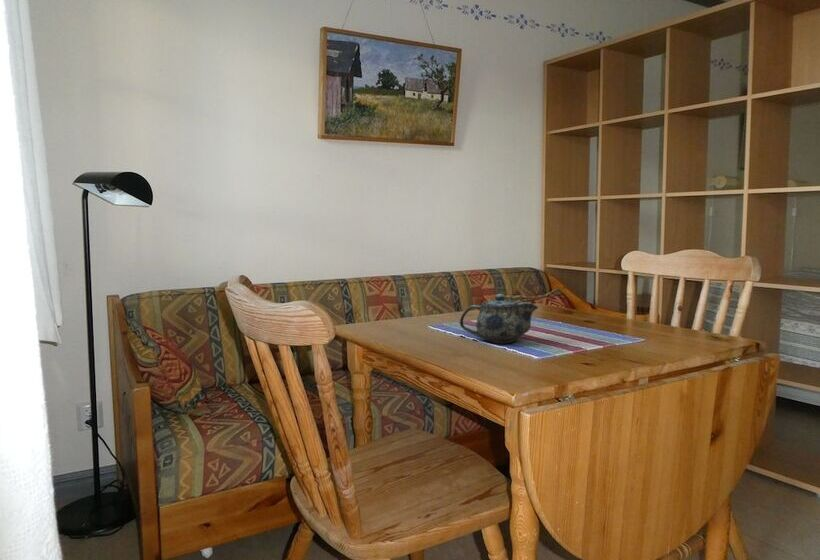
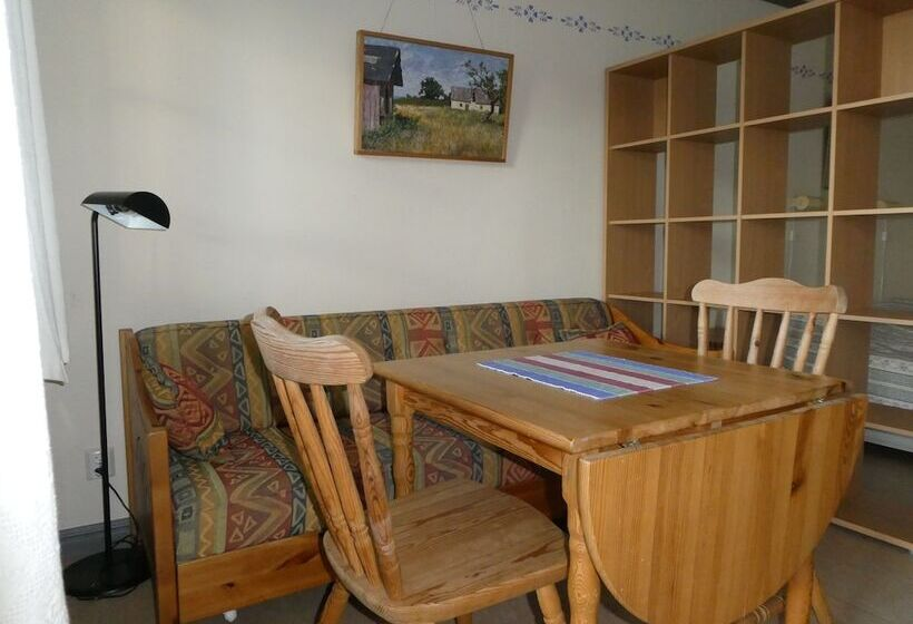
- chinaware (498, 317)
